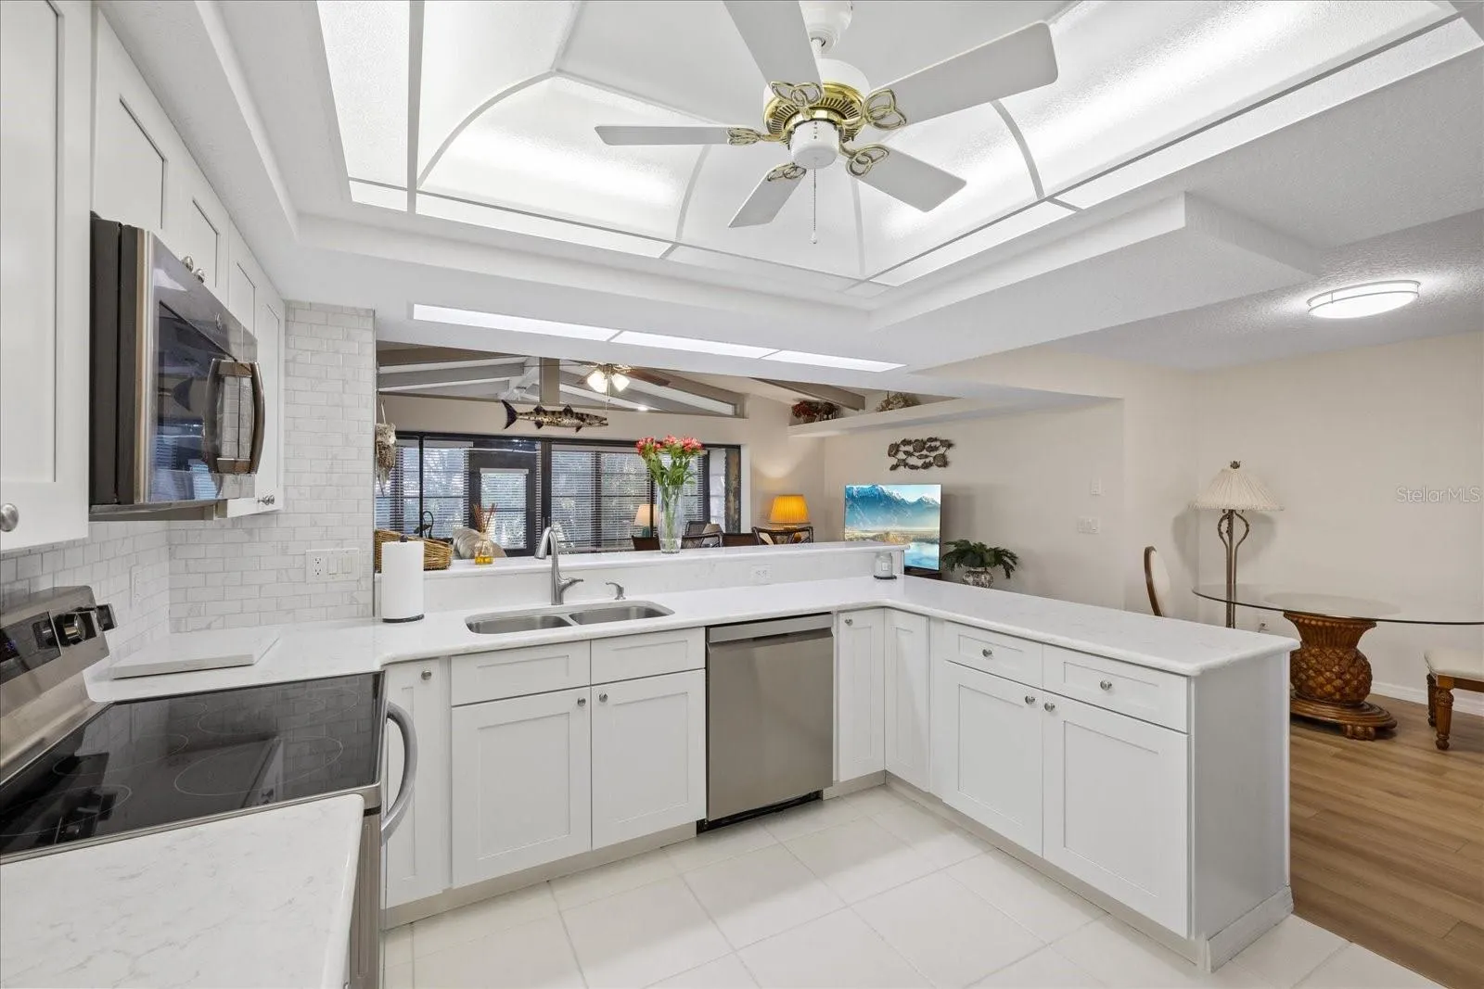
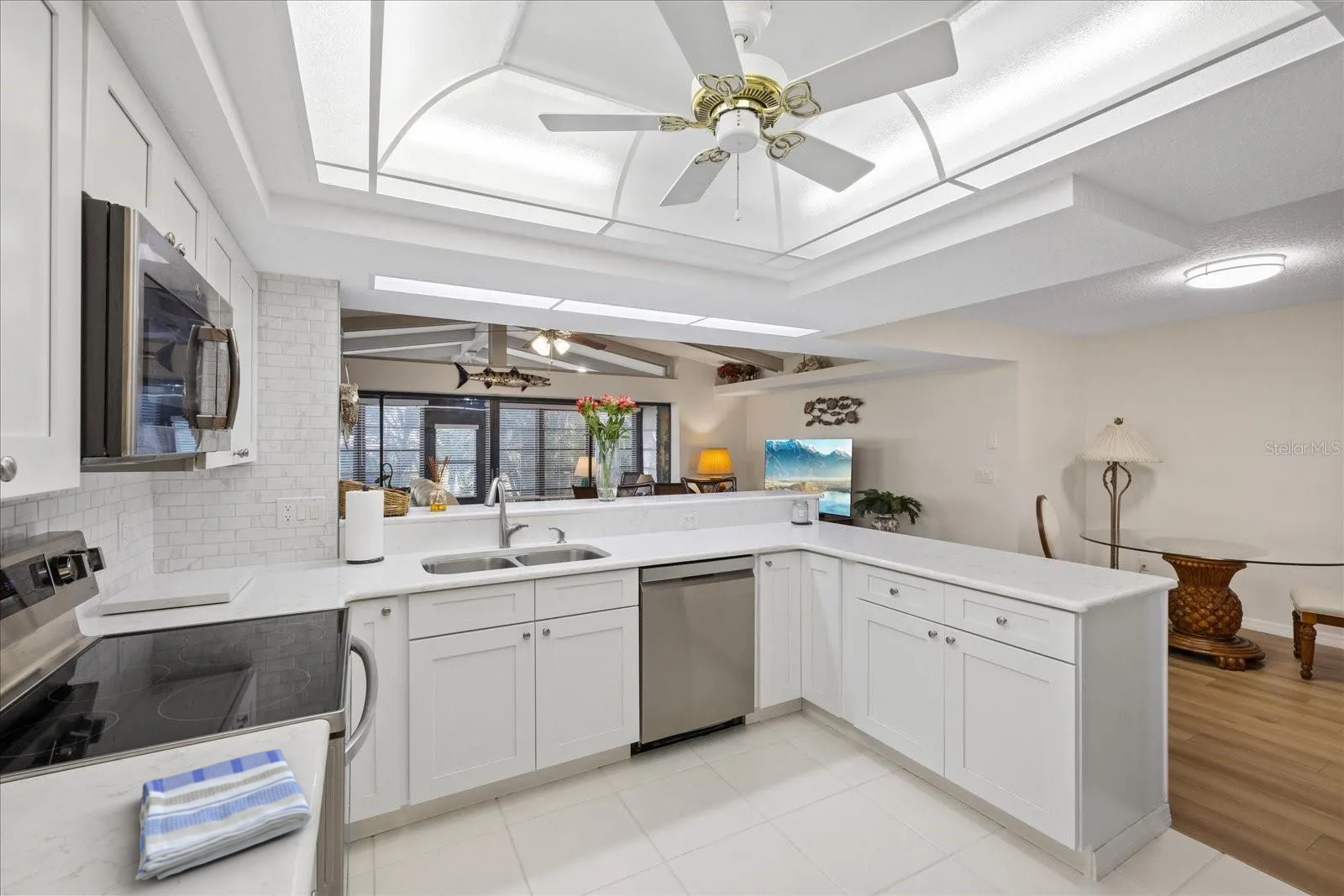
+ dish towel (223, 801)
